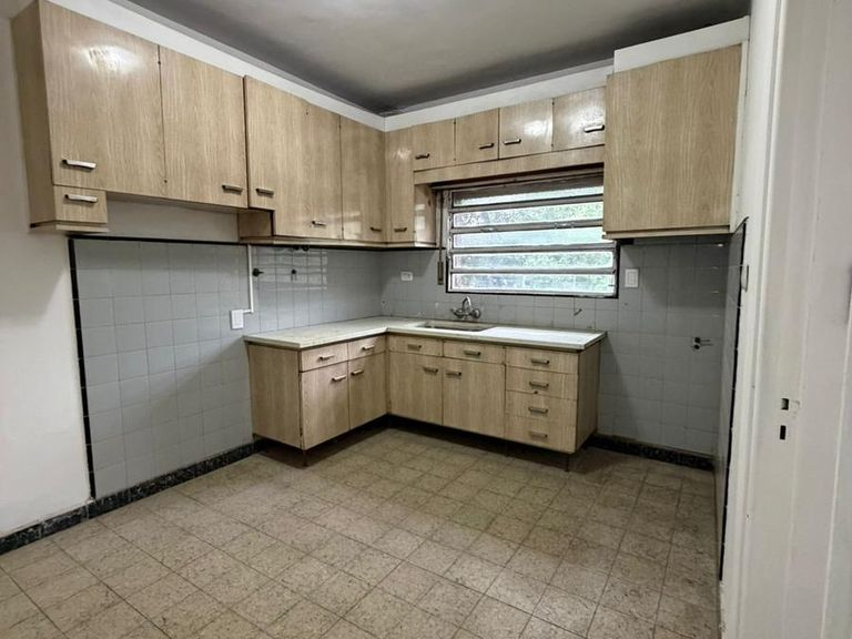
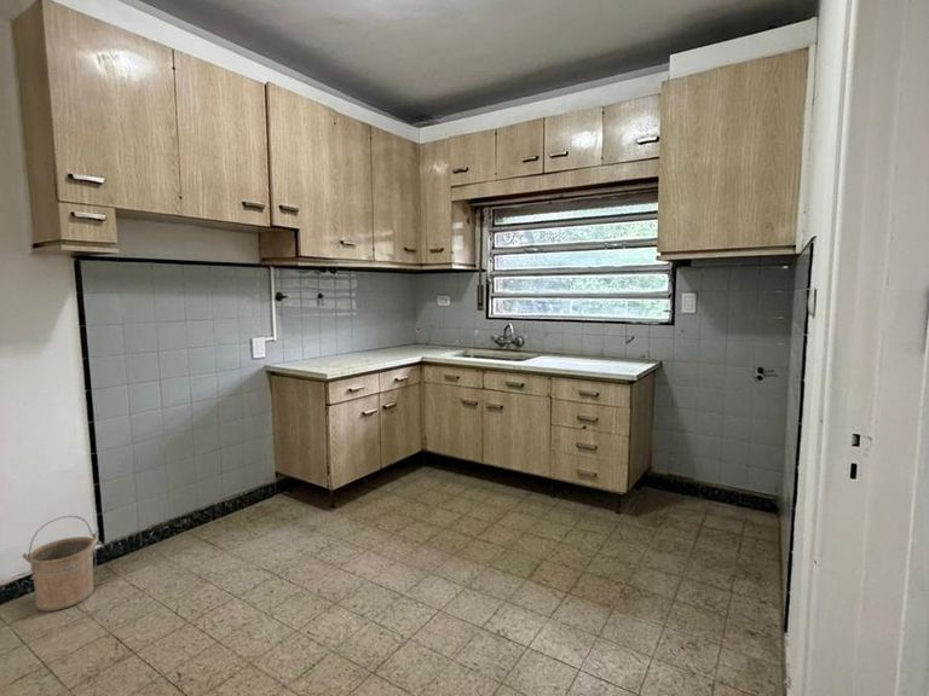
+ bucket (62, 557)
